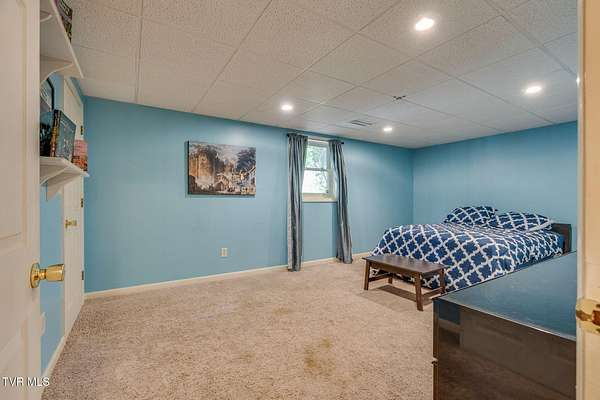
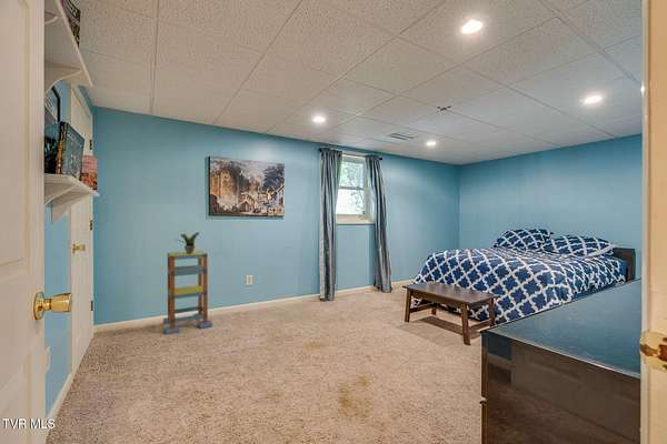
+ potted plant (190, 242)
+ shelving unit (187, 289)
